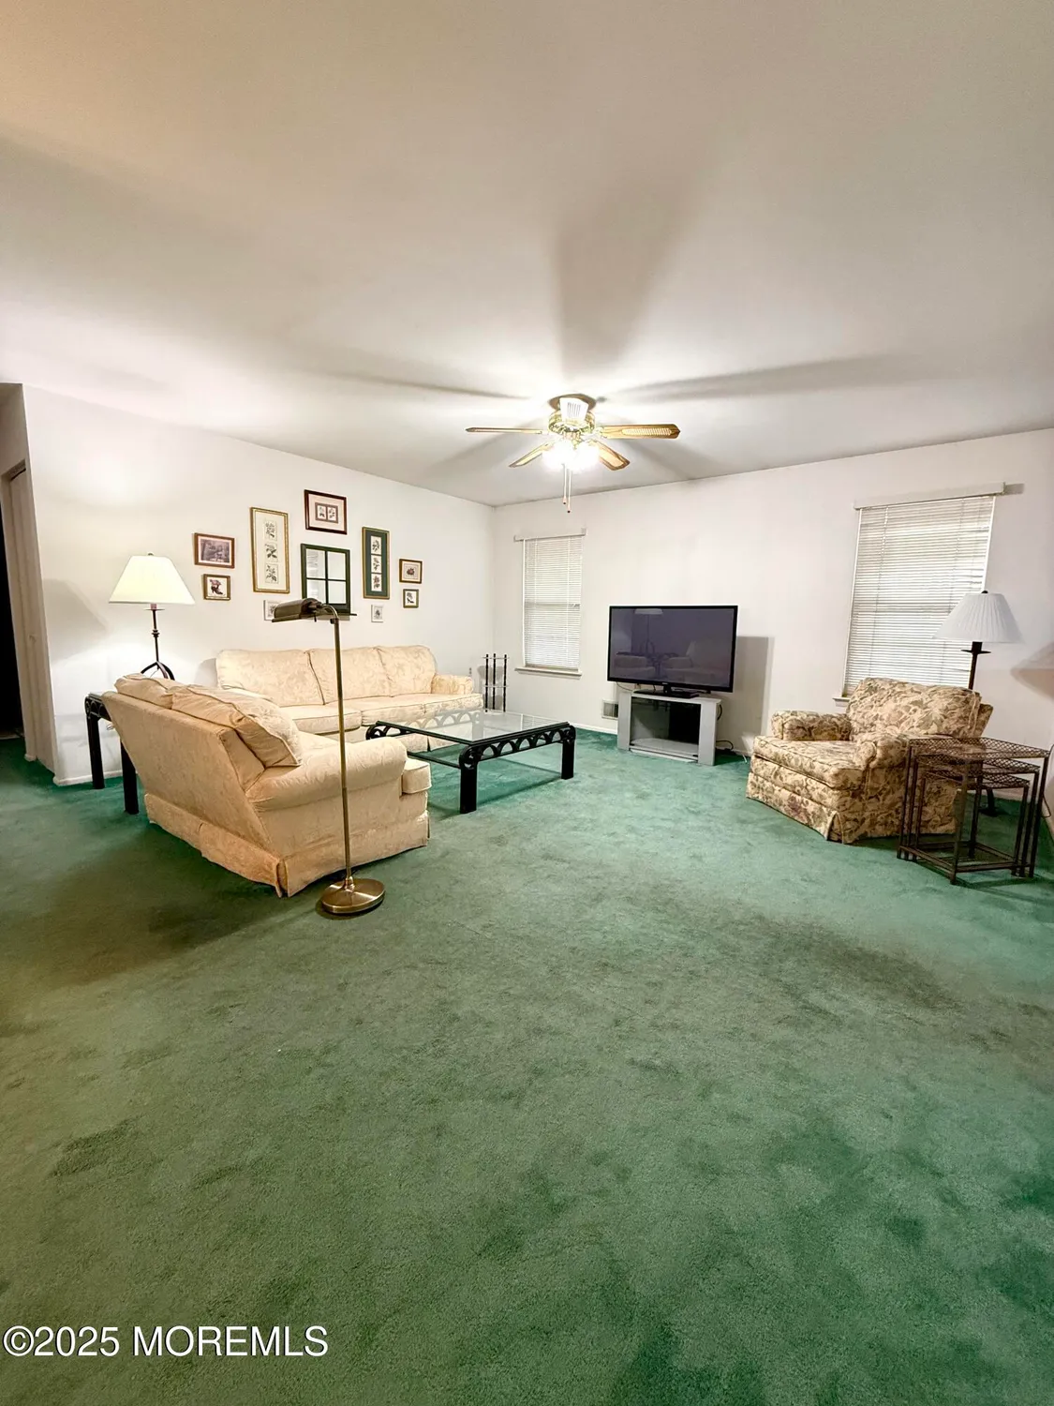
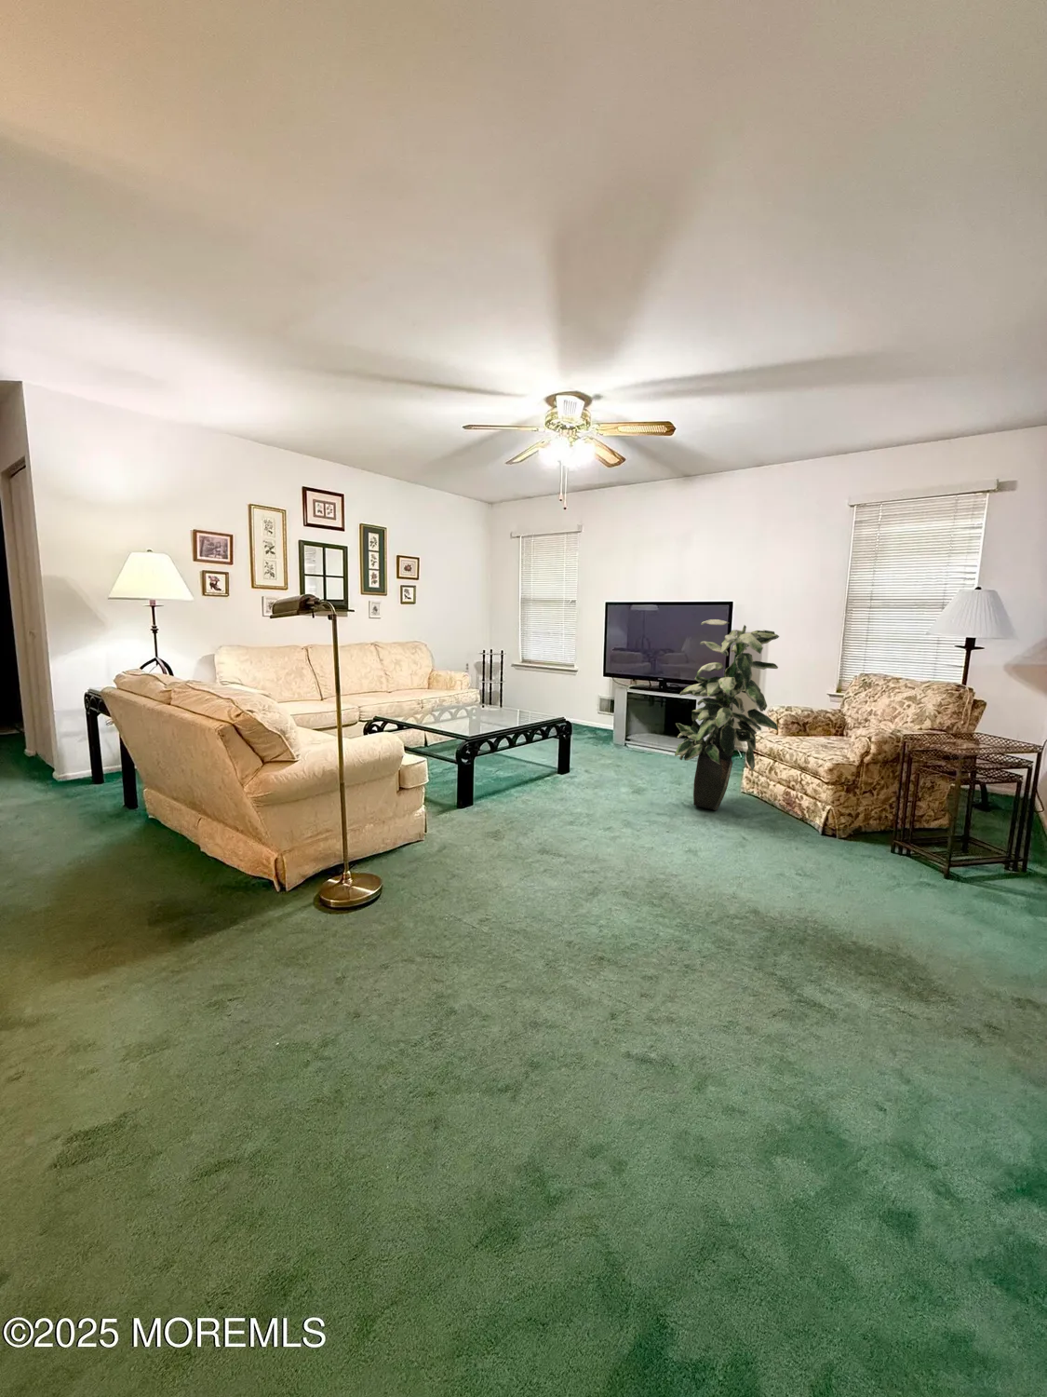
+ indoor plant (721, 714)
